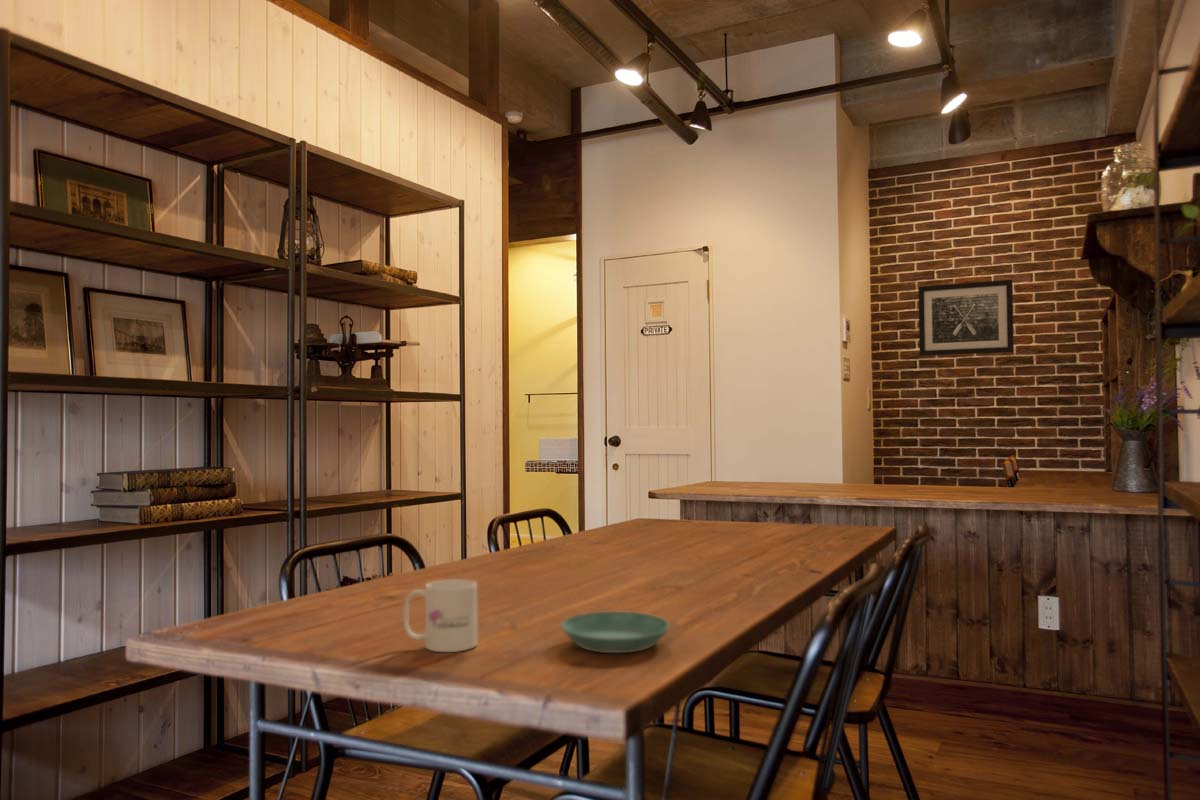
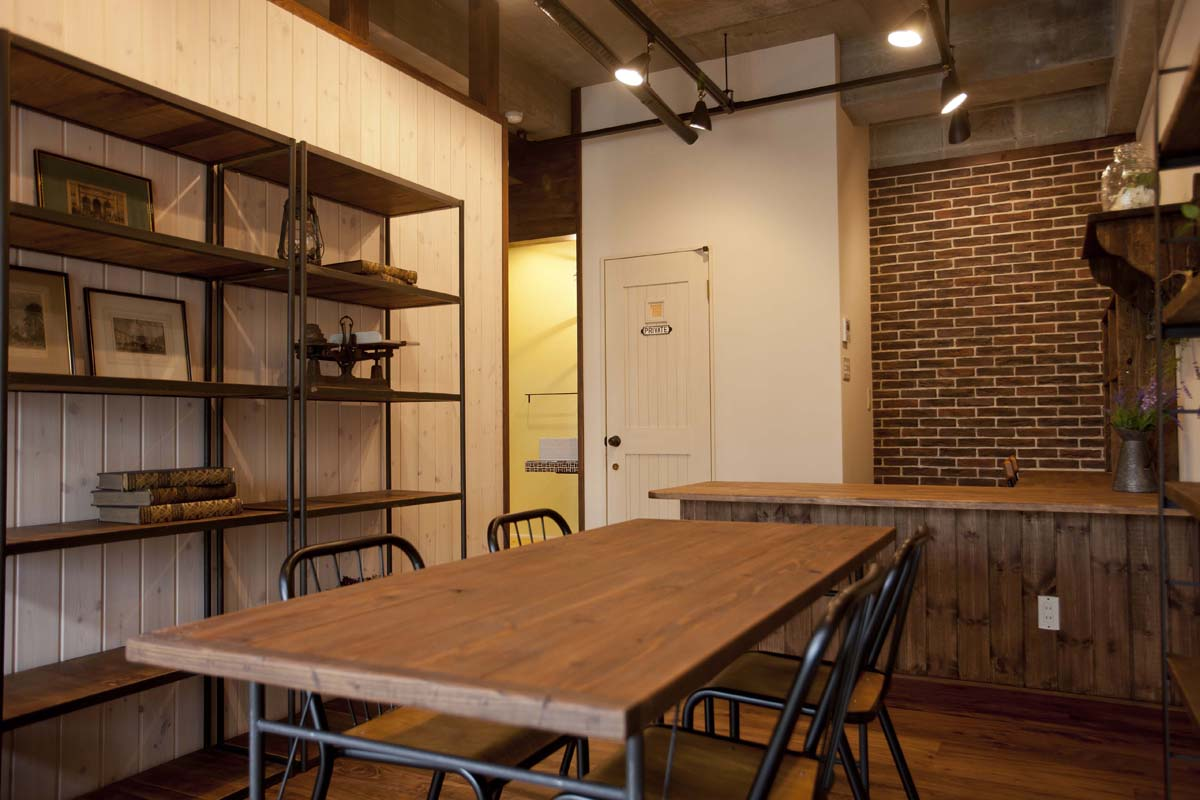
- wall art (964, 318)
- saucer (615, 633)
- mug (440, 614)
